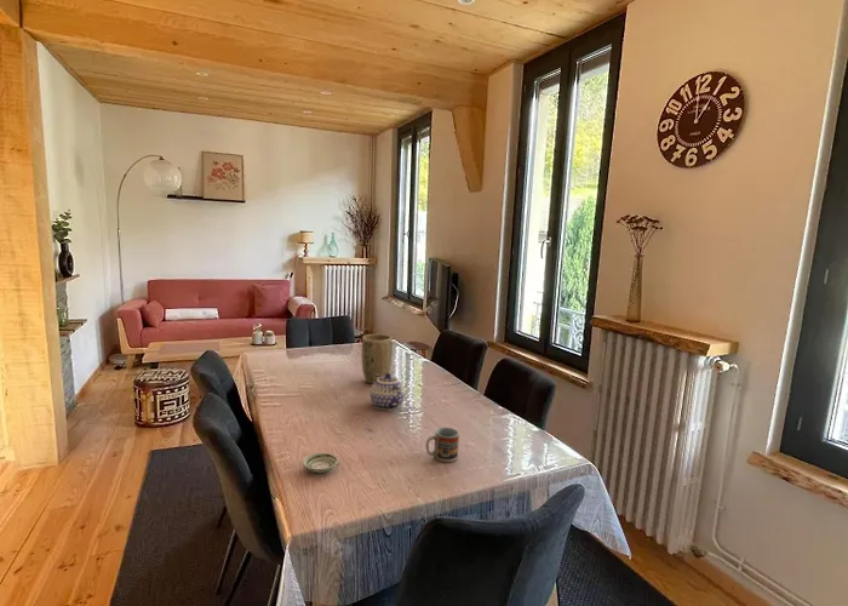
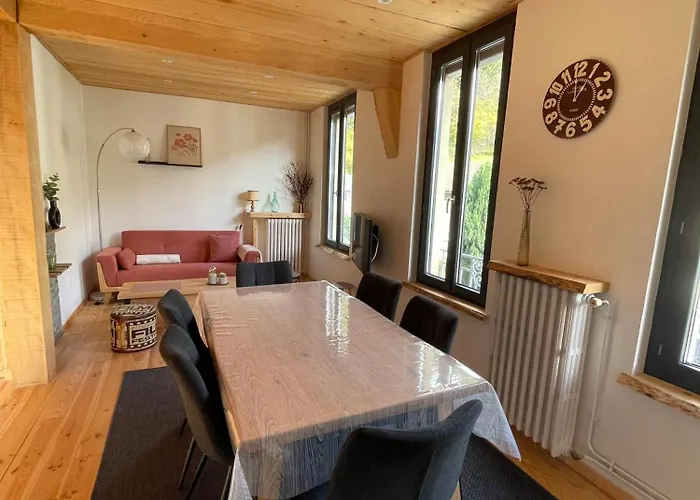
- plant pot (377, 359)
- saucer (320, 464)
- teapot (386, 389)
- cup (442, 445)
